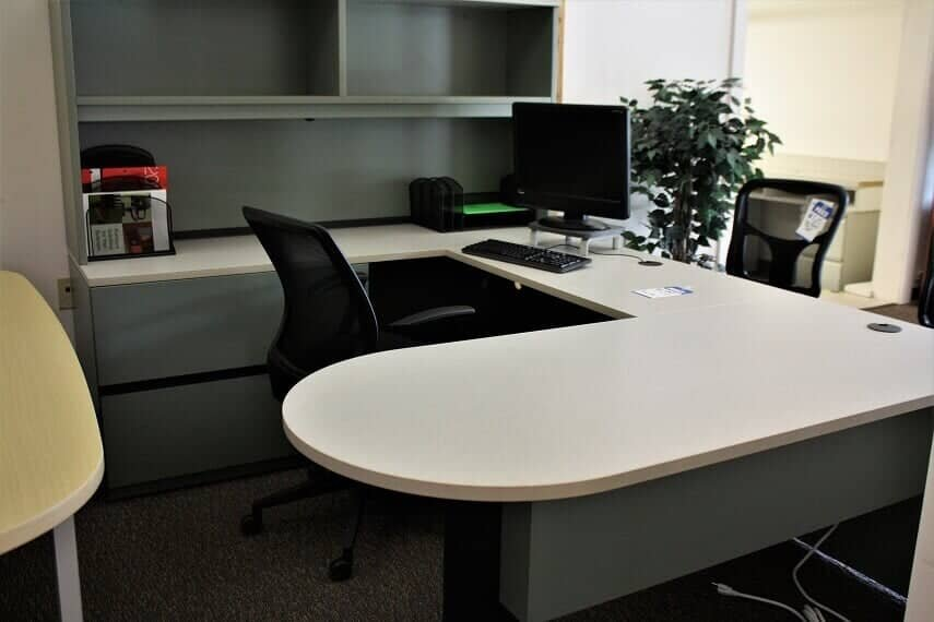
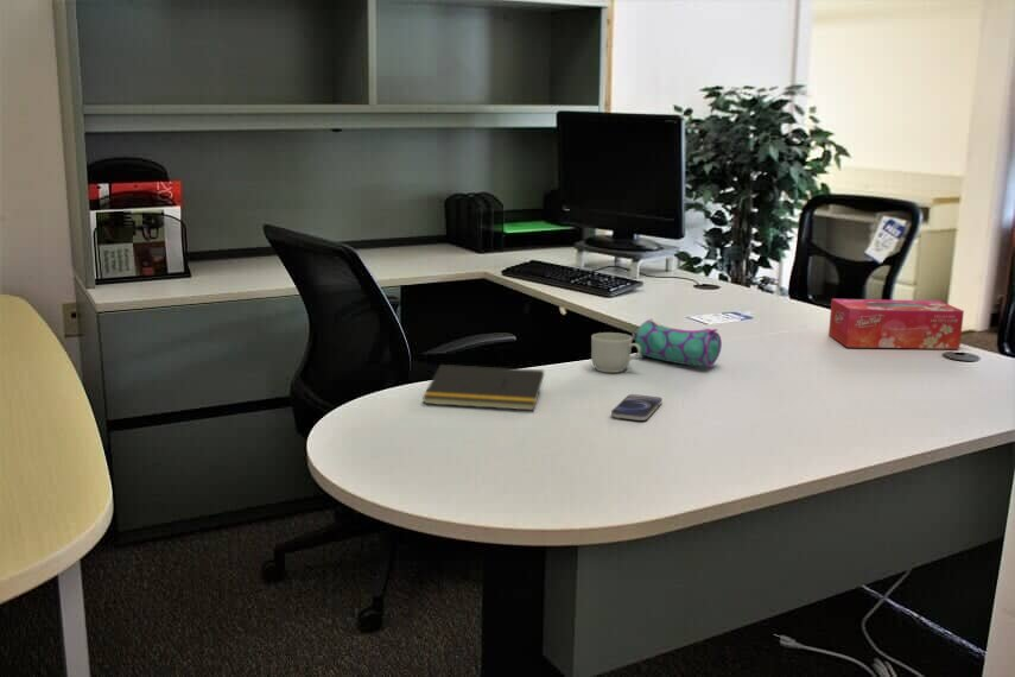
+ notepad (484, 386)
+ tissue box (894, 323)
+ pencil case (677, 342)
+ smartphone (636, 406)
+ mug (616, 353)
